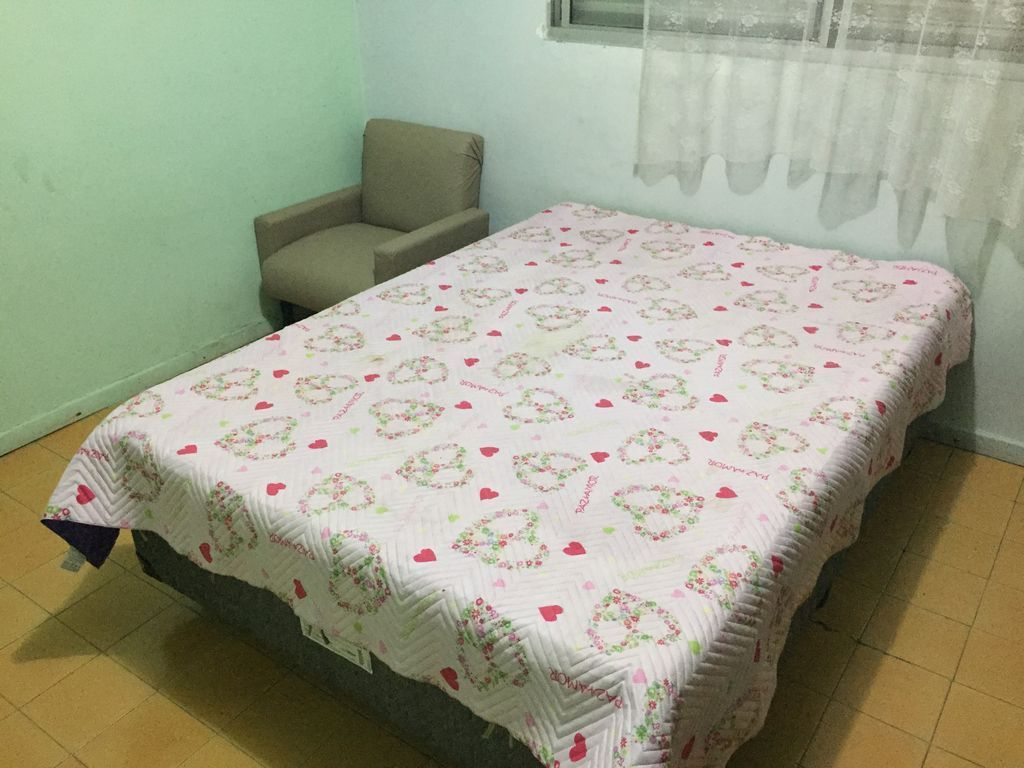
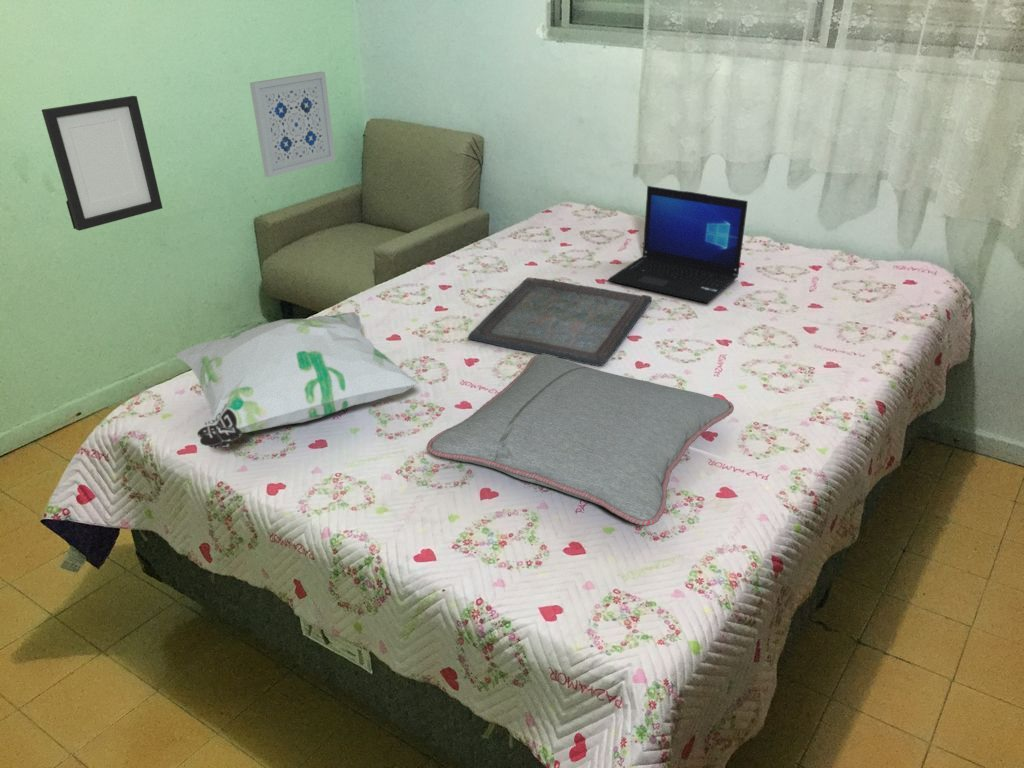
+ pillow (585, 425)
+ serving tray (561, 316)
+ picture frame (105, 162)
+ decorative pillow (291, 371)
+ wall art (295, 123)
+ laptop (676, 242)
